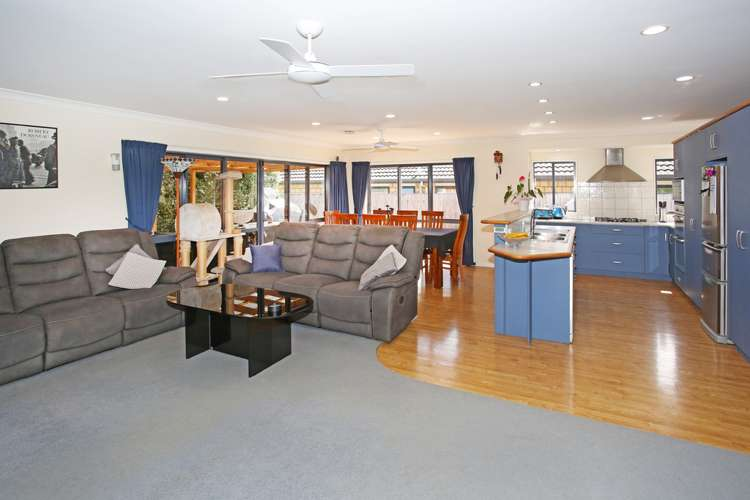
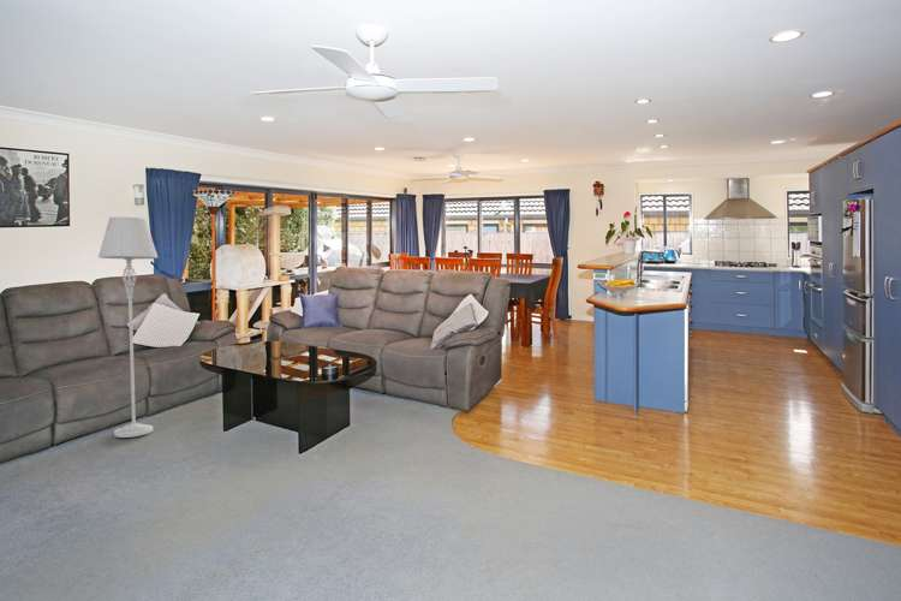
+ floor lamp (130, 326)
